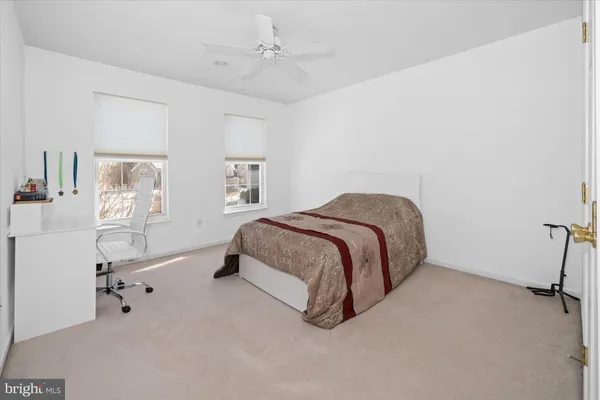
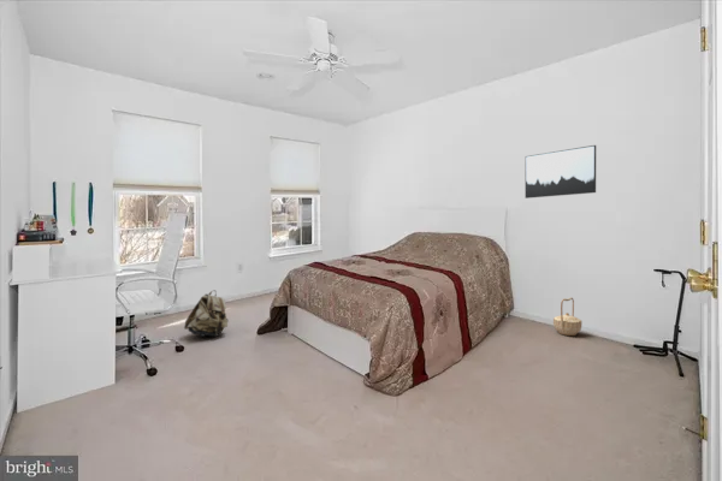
+ backpack (206, 313)
+ basket (567, 315)
+ wall art (558, 173)
